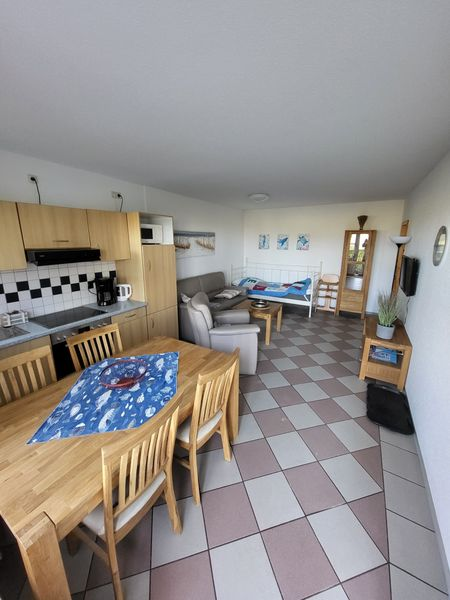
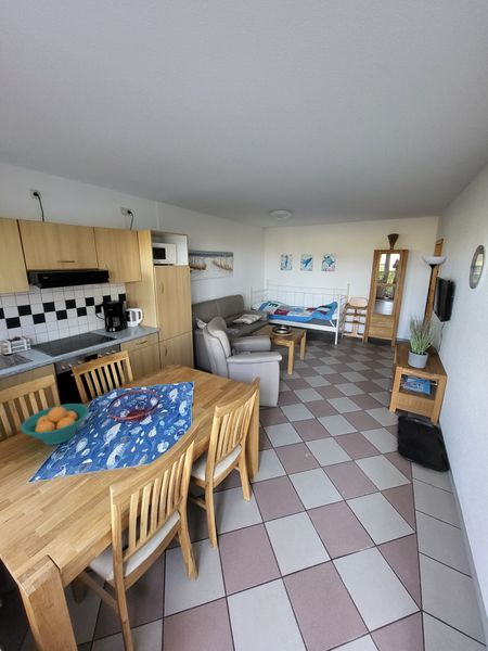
+ fruit bowl (57, 422)
